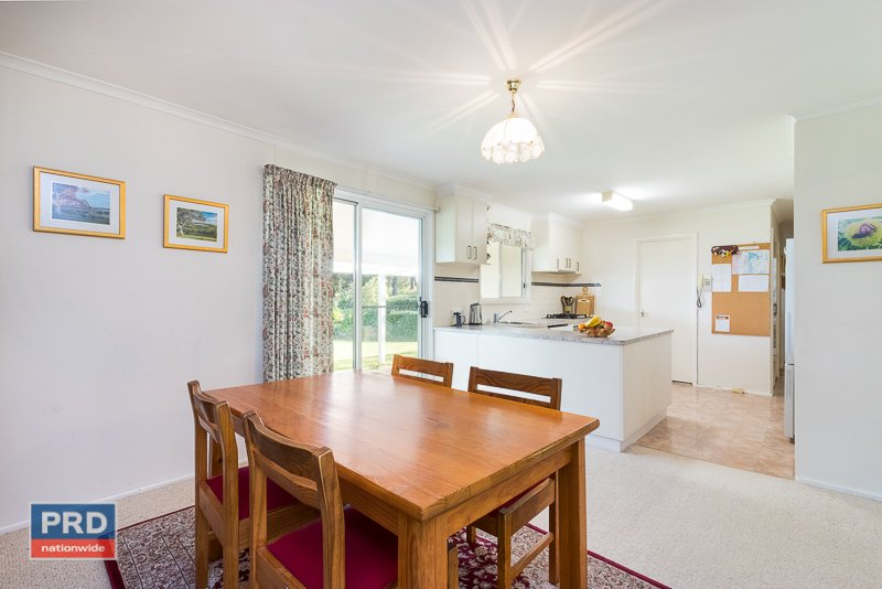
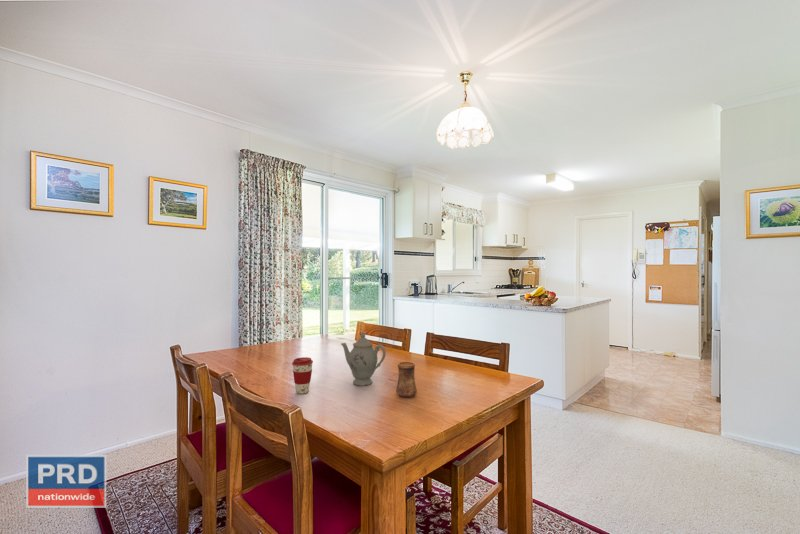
+ cup (406, 379)
+ coffee cup (302, 375)
+ chinaware (362, 357)
